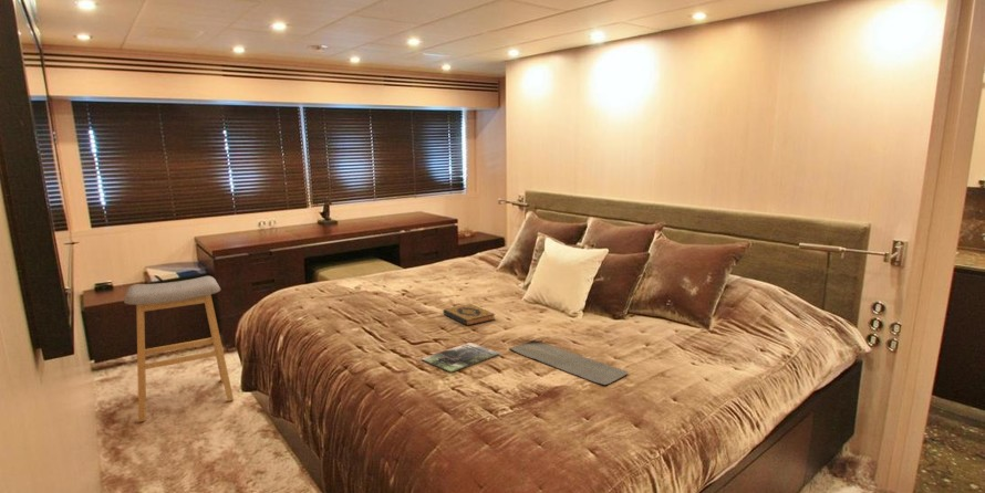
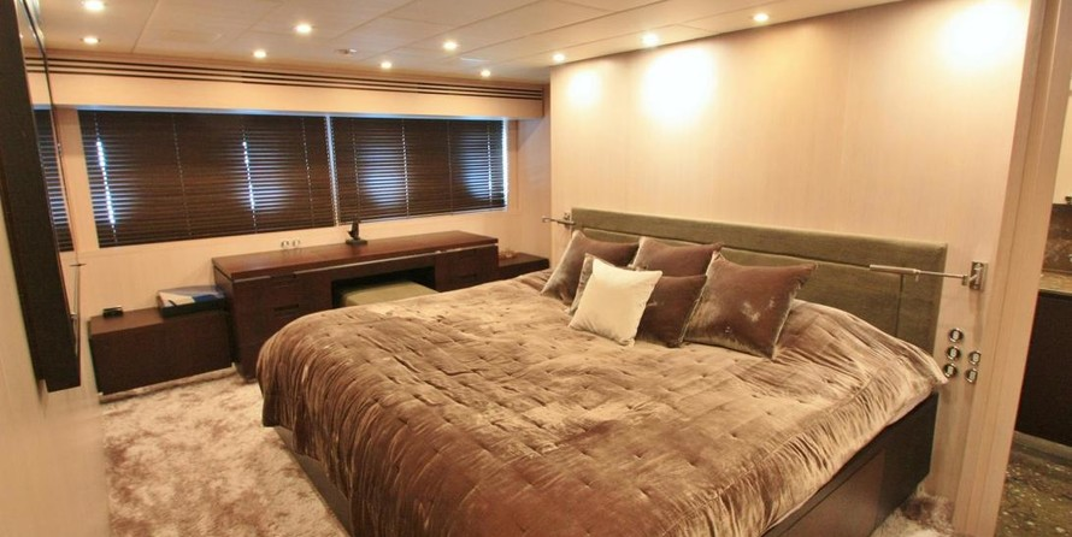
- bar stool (180, 343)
- hardback book (468, 314)
- bath mat (564, 359)
- magazine (460, 356)
